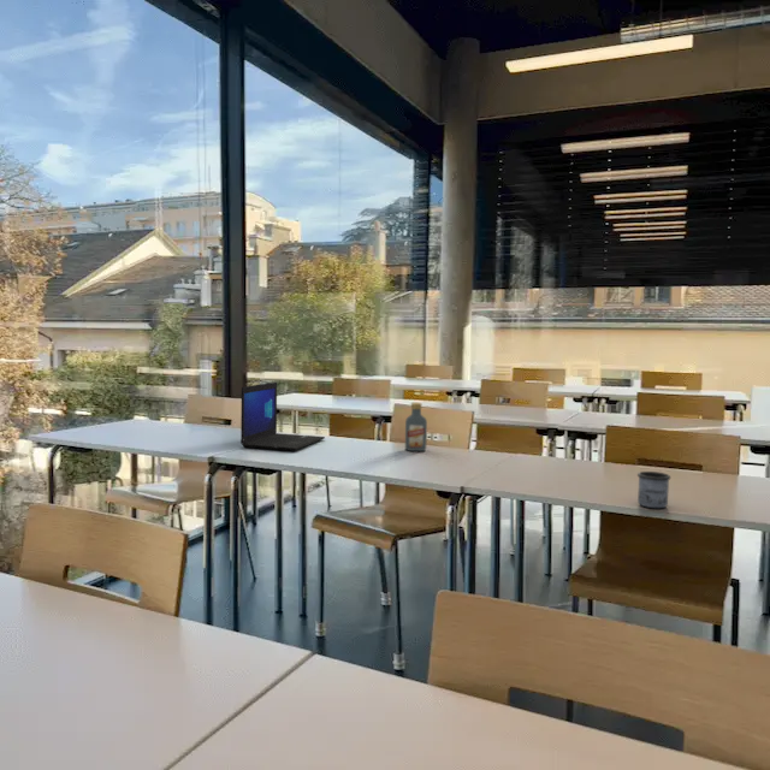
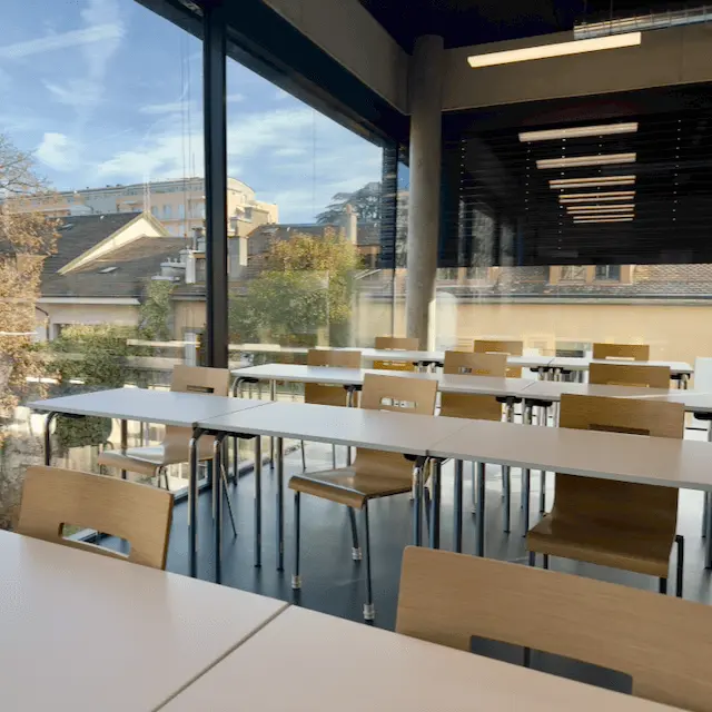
- vodka (415, 426)
- laptop (276, 414)
- mug (653, 488)
